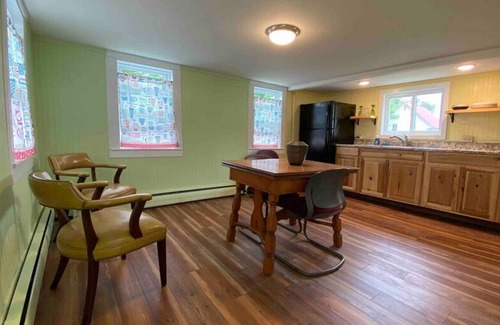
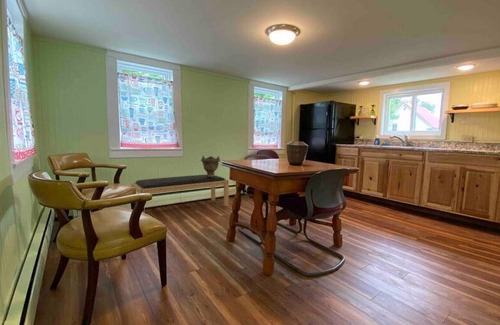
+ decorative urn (210, 165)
+ bench (182, 189)
